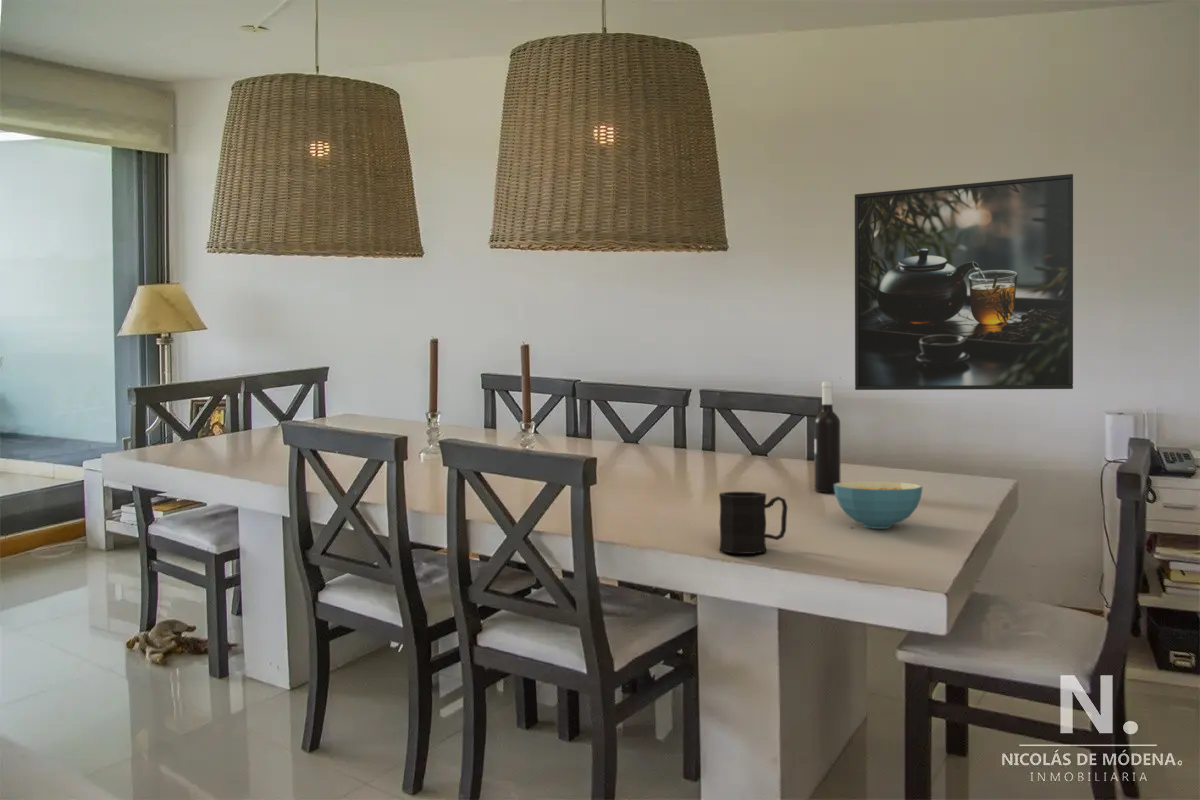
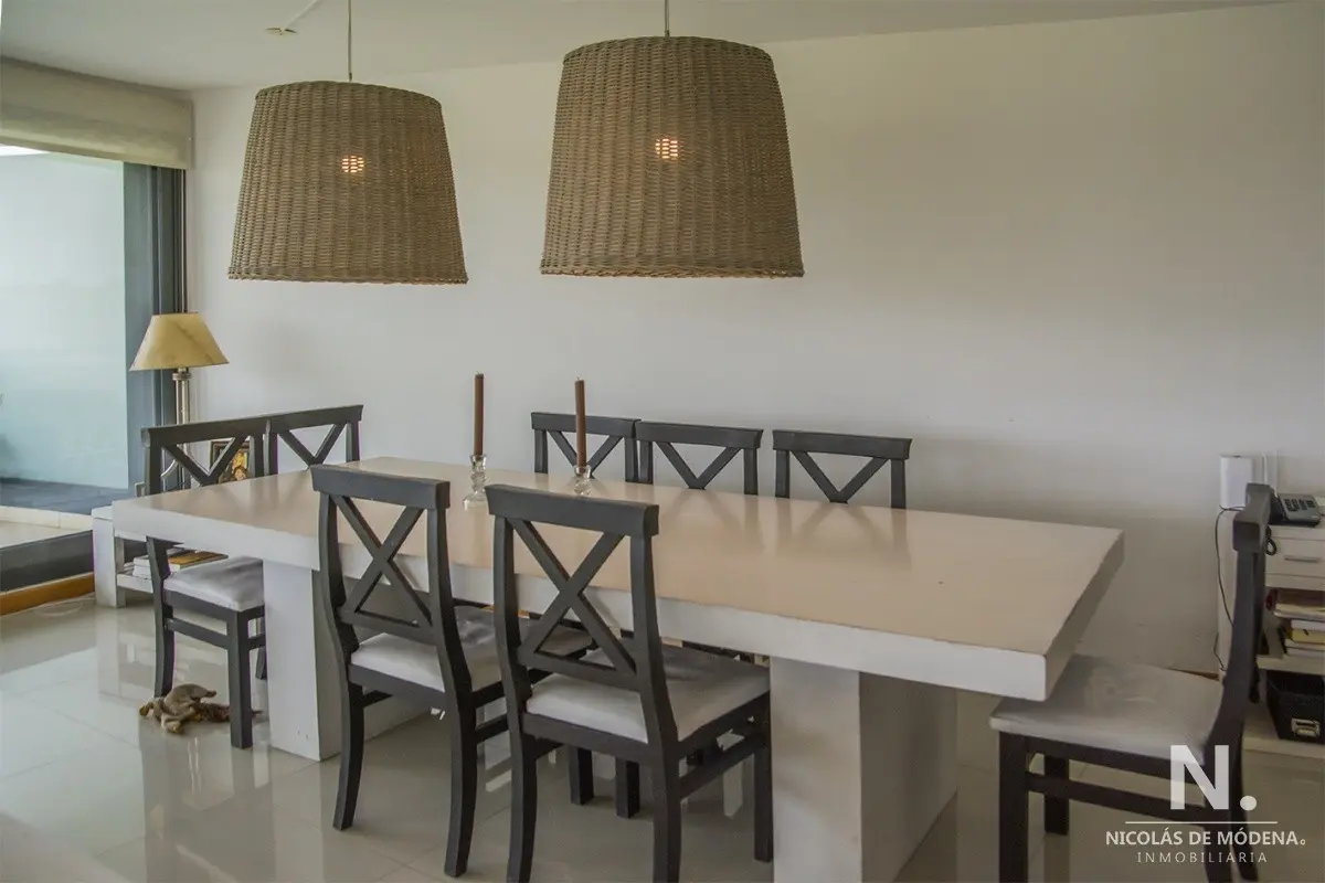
- cereal bowl (877, 506)
- wine bottle (827, 436)
- mug (753, 521)
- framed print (958, 287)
